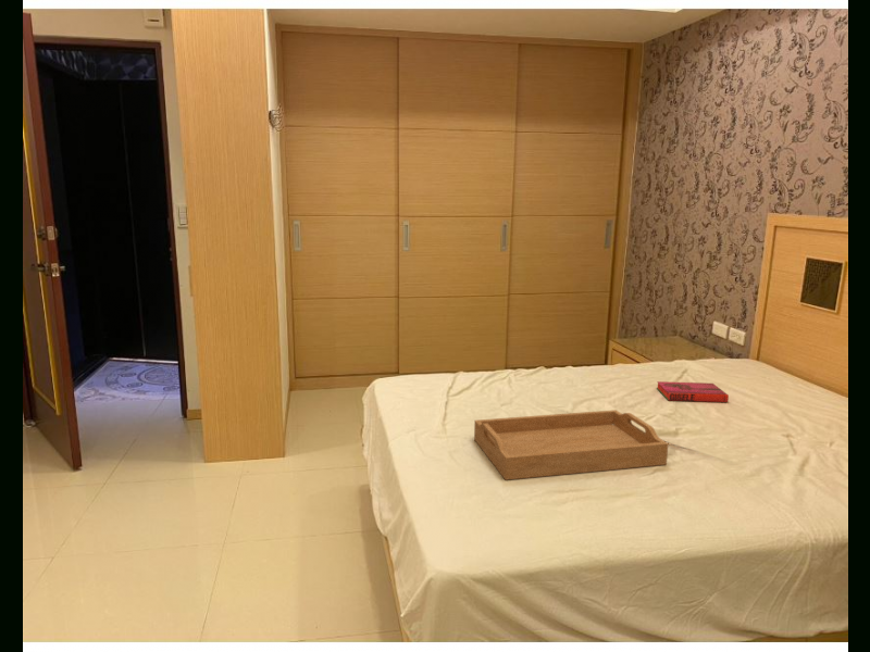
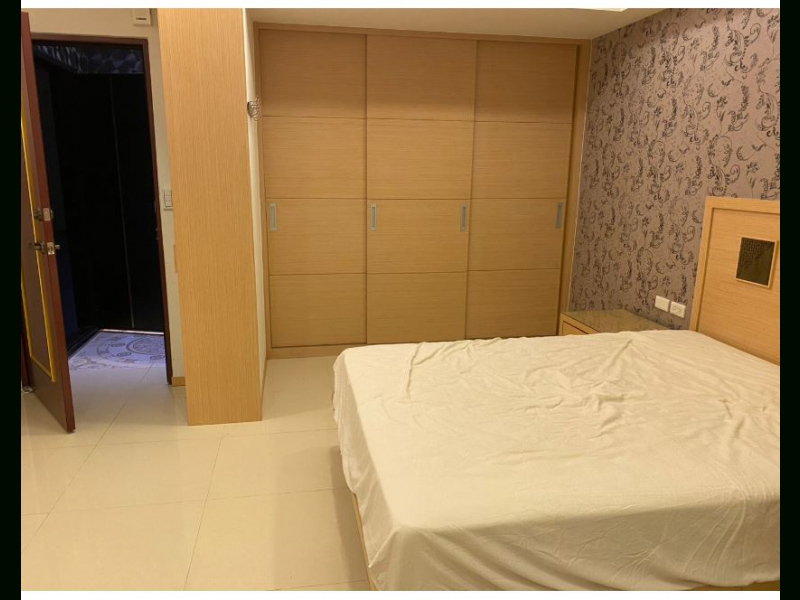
- serving tray (567, 438)
- hardback book (691, 391)
